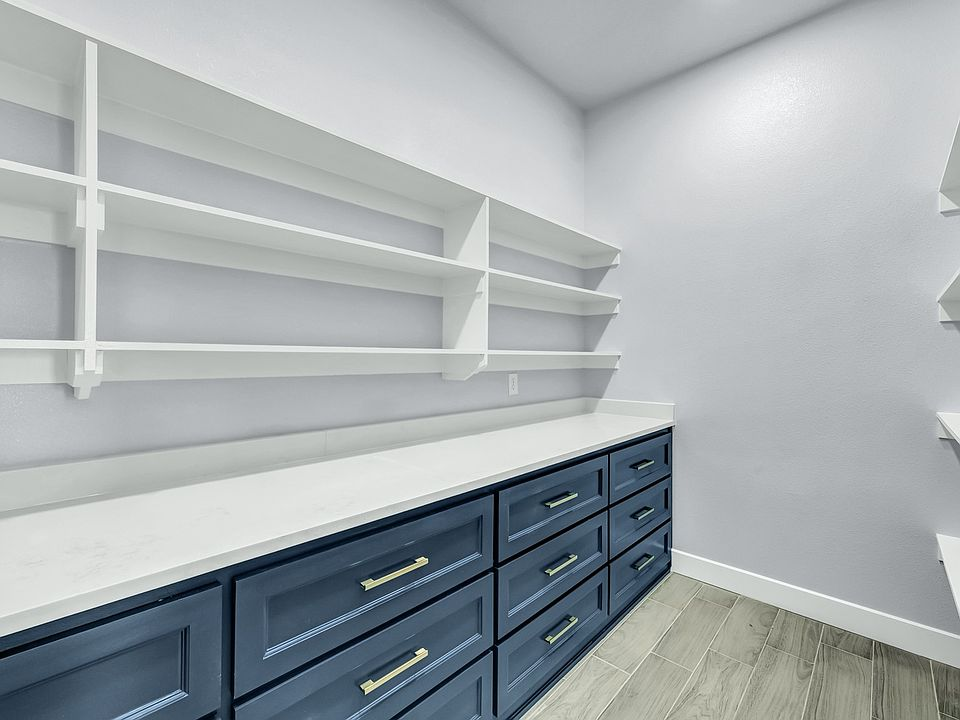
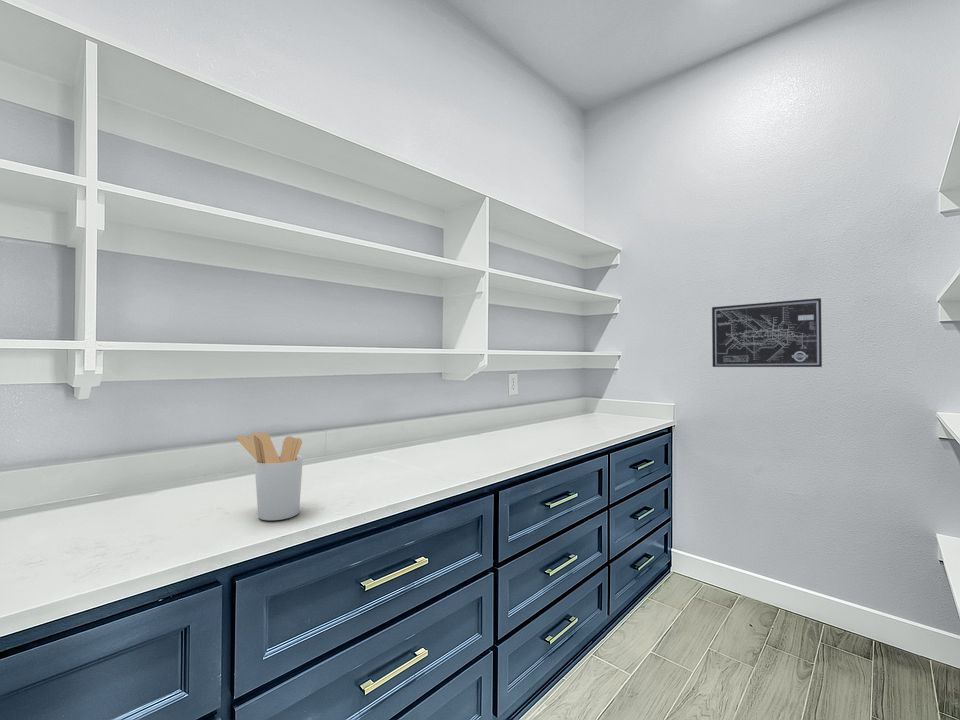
+ wall art (763, 335)
+ utensil holder (270, 471)
